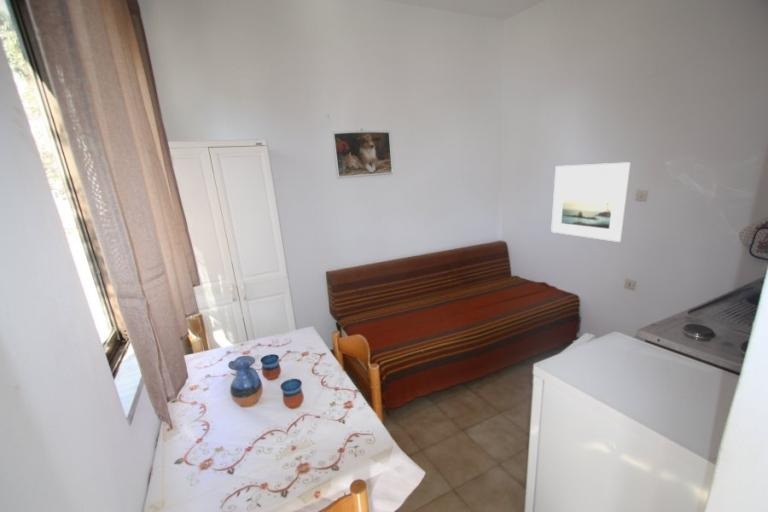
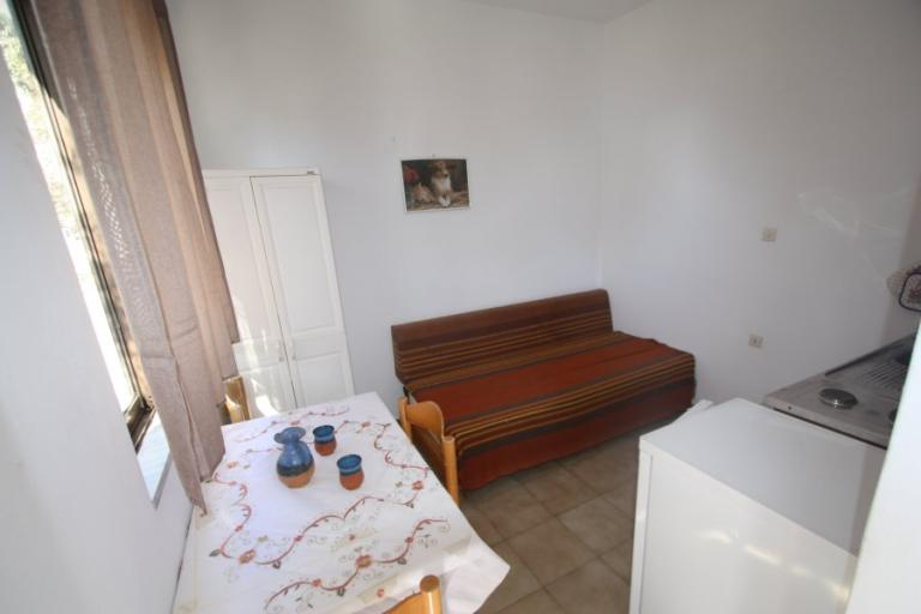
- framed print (586, 201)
